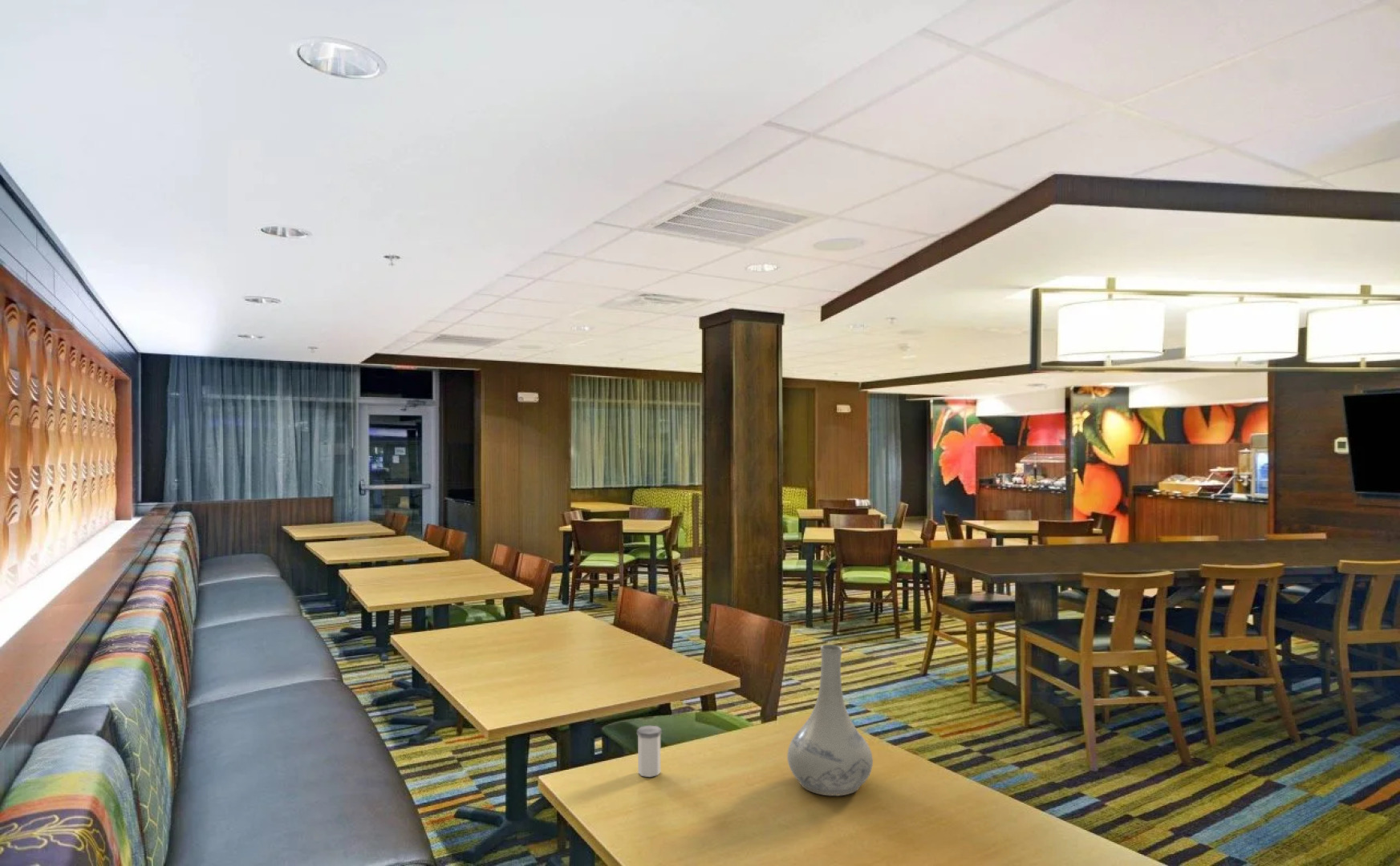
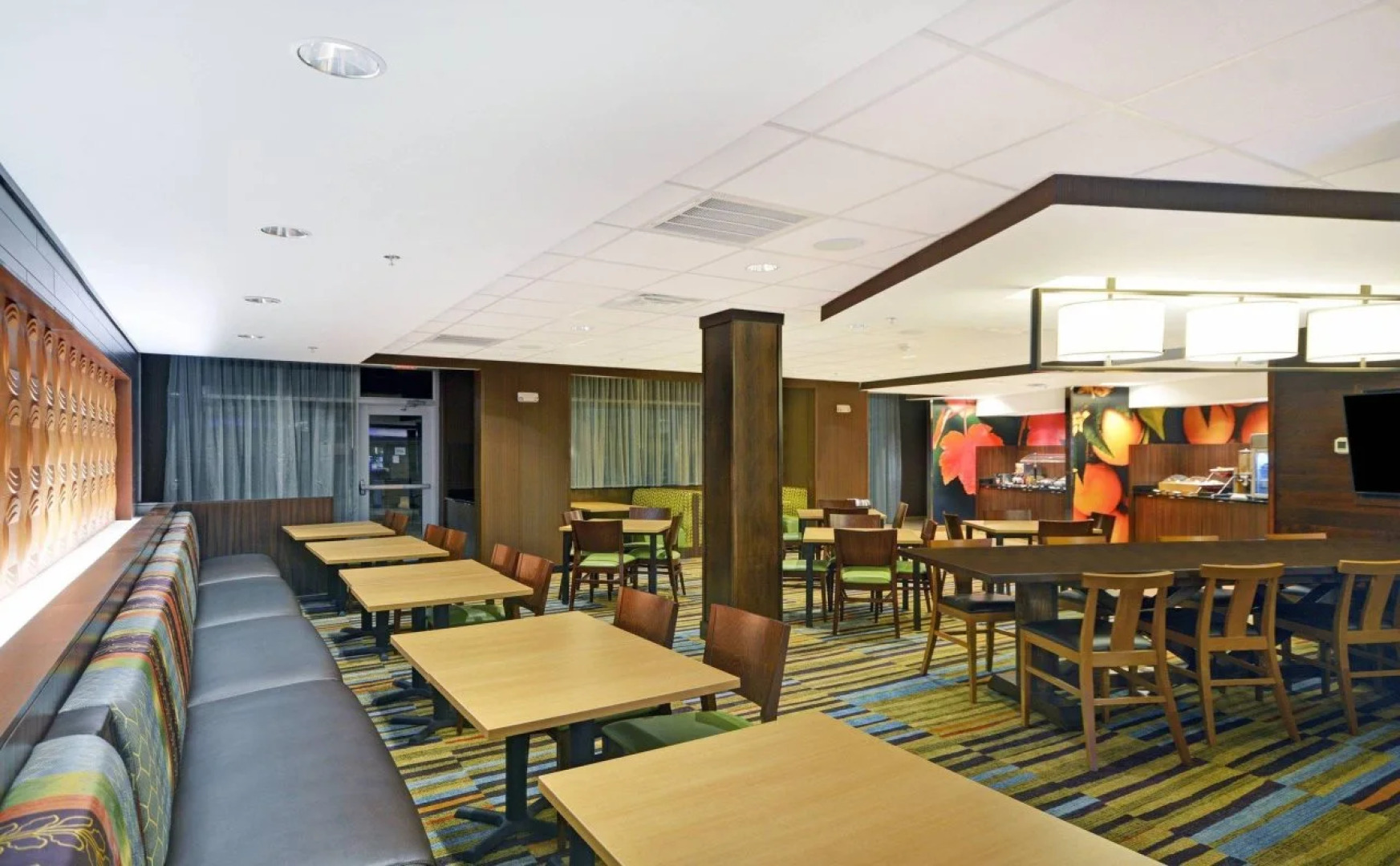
- salt shaker (649, 751)
- vase (829, 714)
